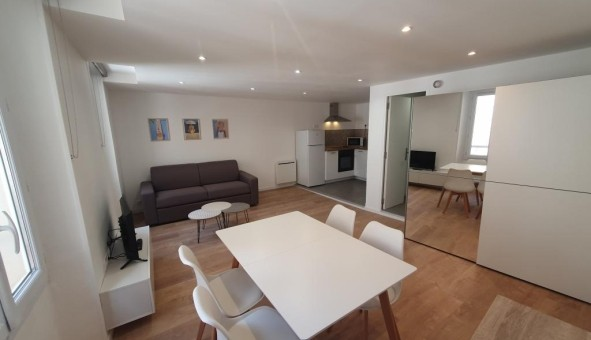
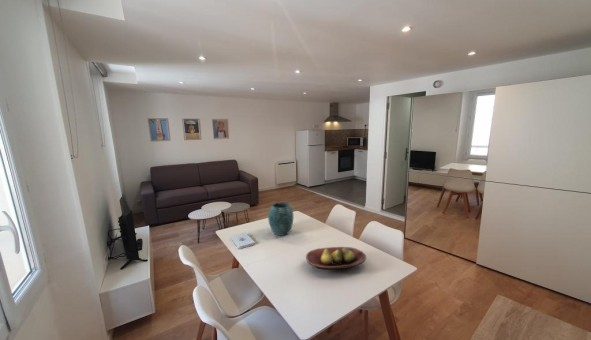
+ vase (281, 219)
+ notepad (242, 240)
+ fruit bowl (335, 256)
